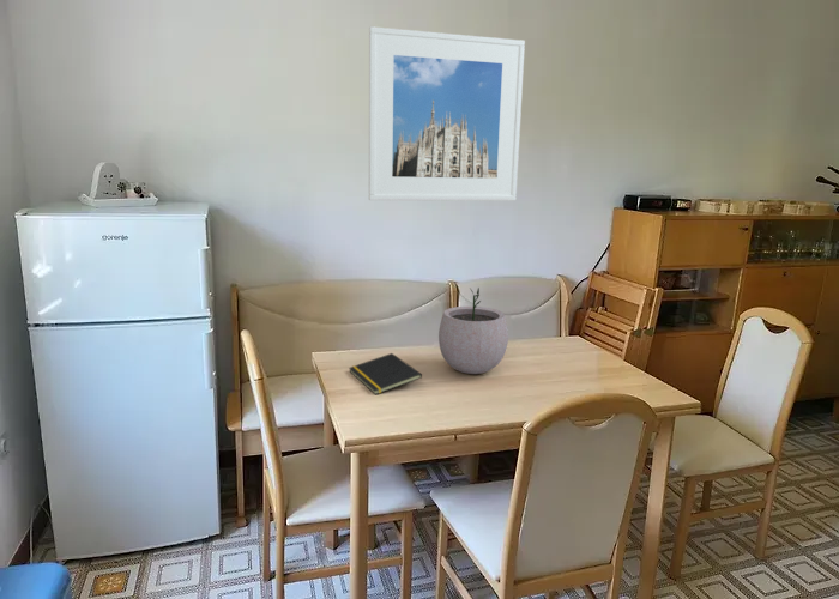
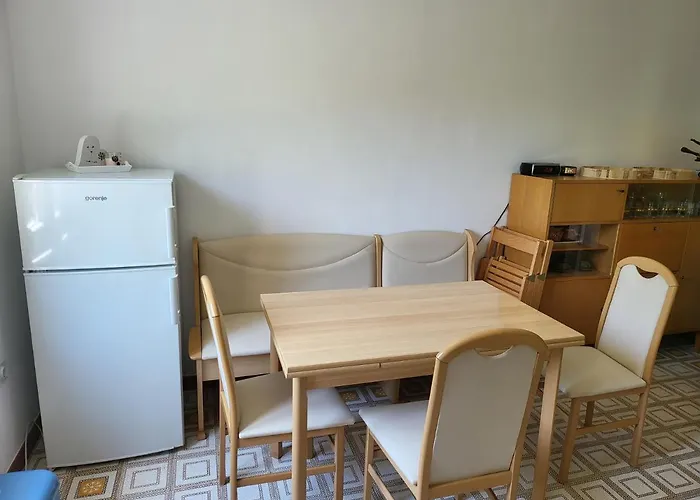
- plant pot (473, 329)
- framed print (447, 119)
- notepad (384, 373)
